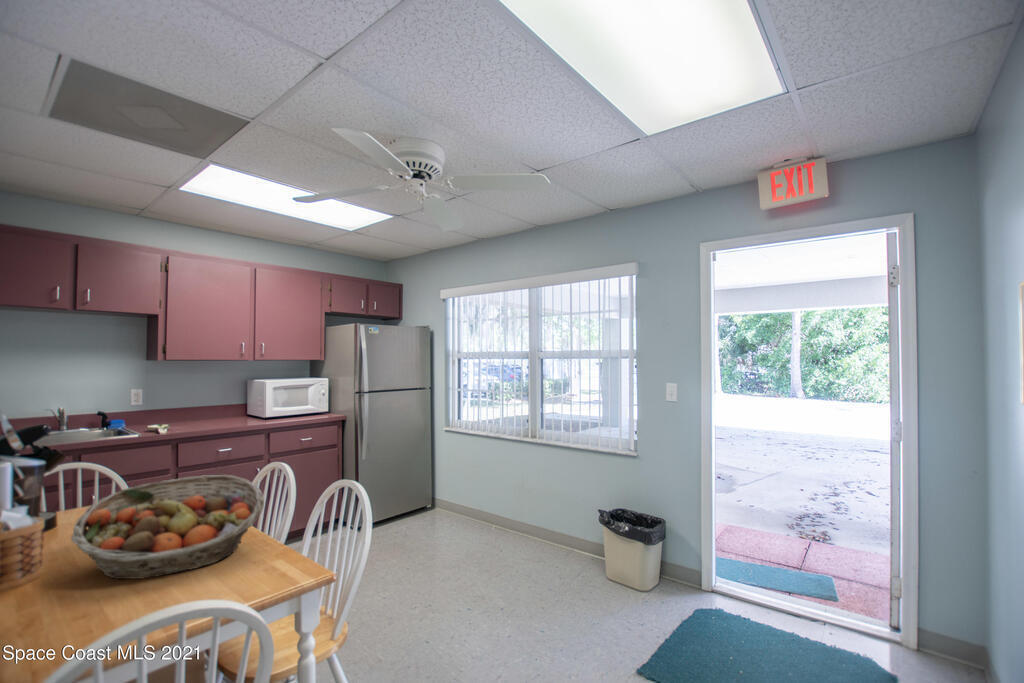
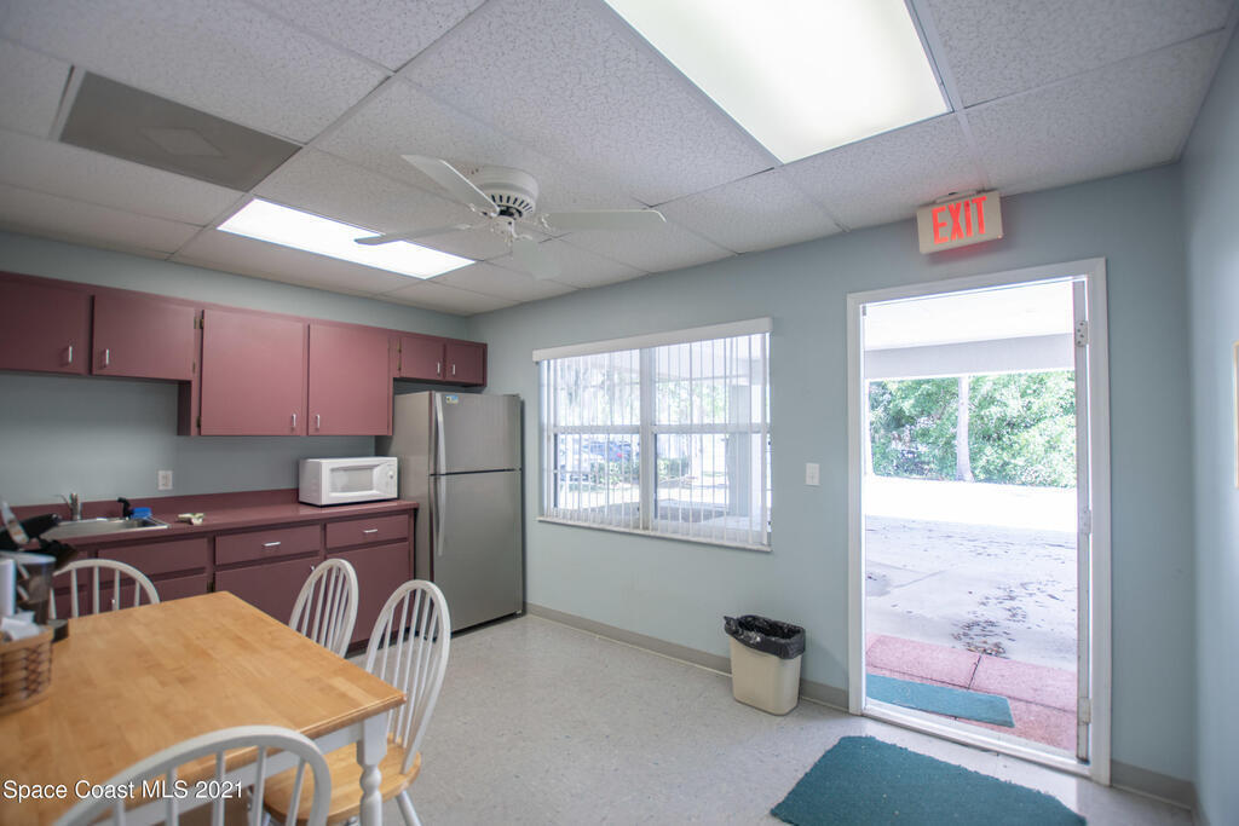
- fruit basket (177, 523)
